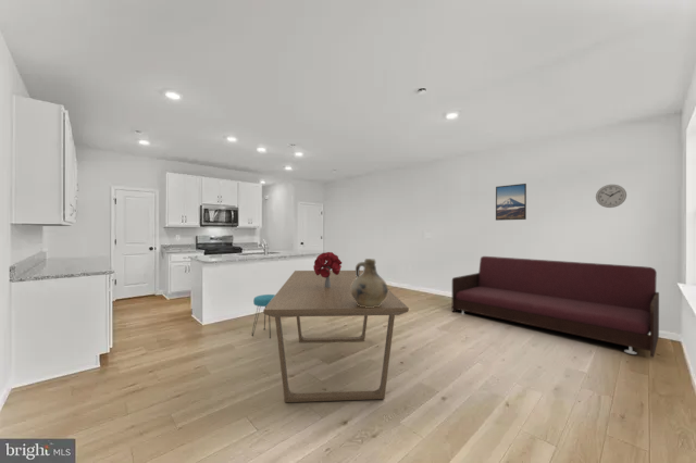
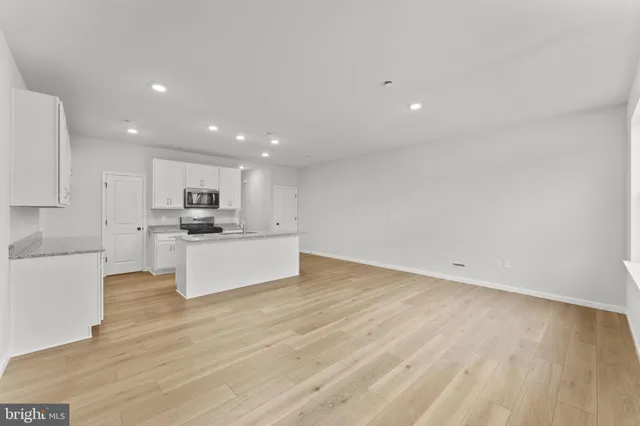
- sofa (543, 292)
- dining table (333, 315)
- ceramic jug (369, 280)
- stool (264, 314)
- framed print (510, 202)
- bouquet (326, 268)
- wall clock (610, 196)
